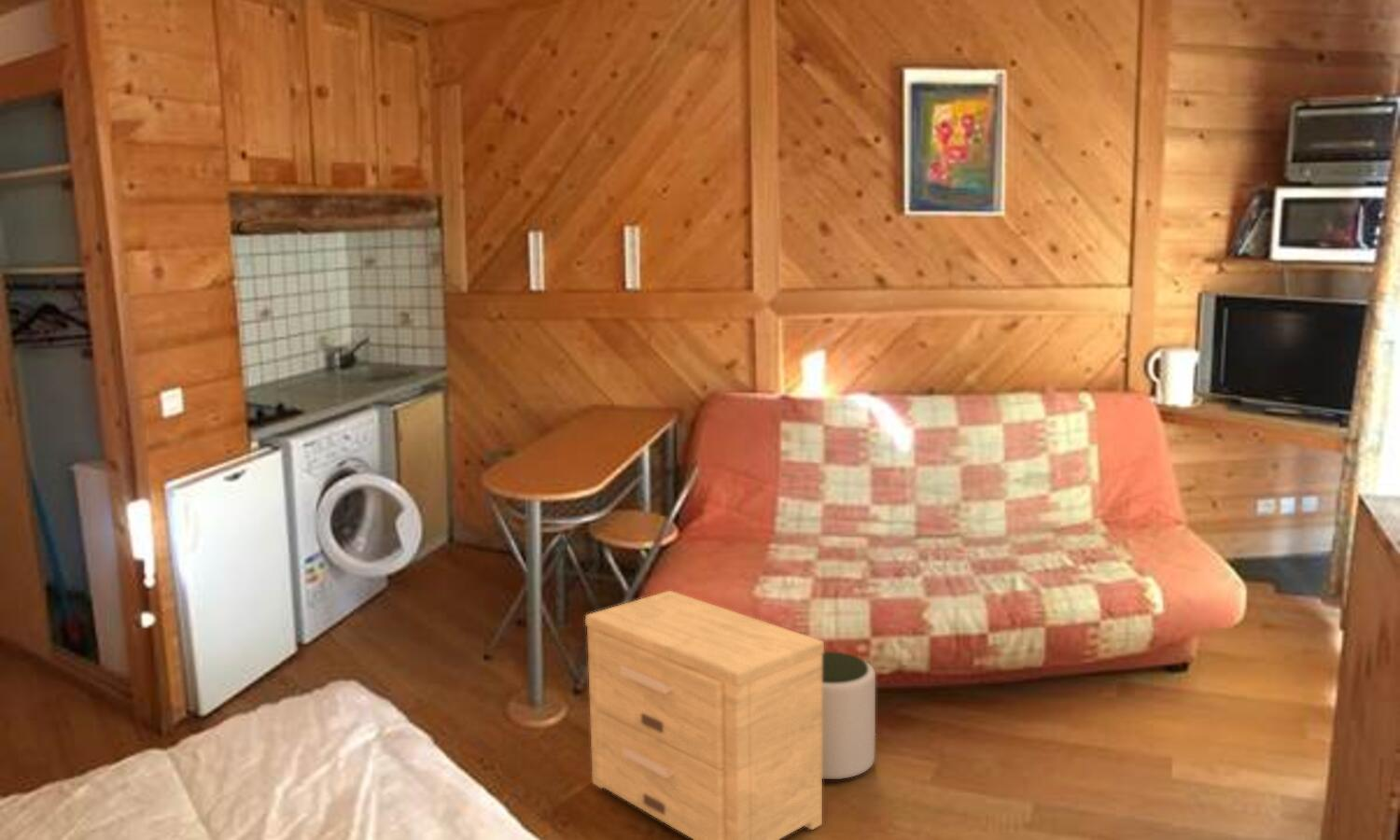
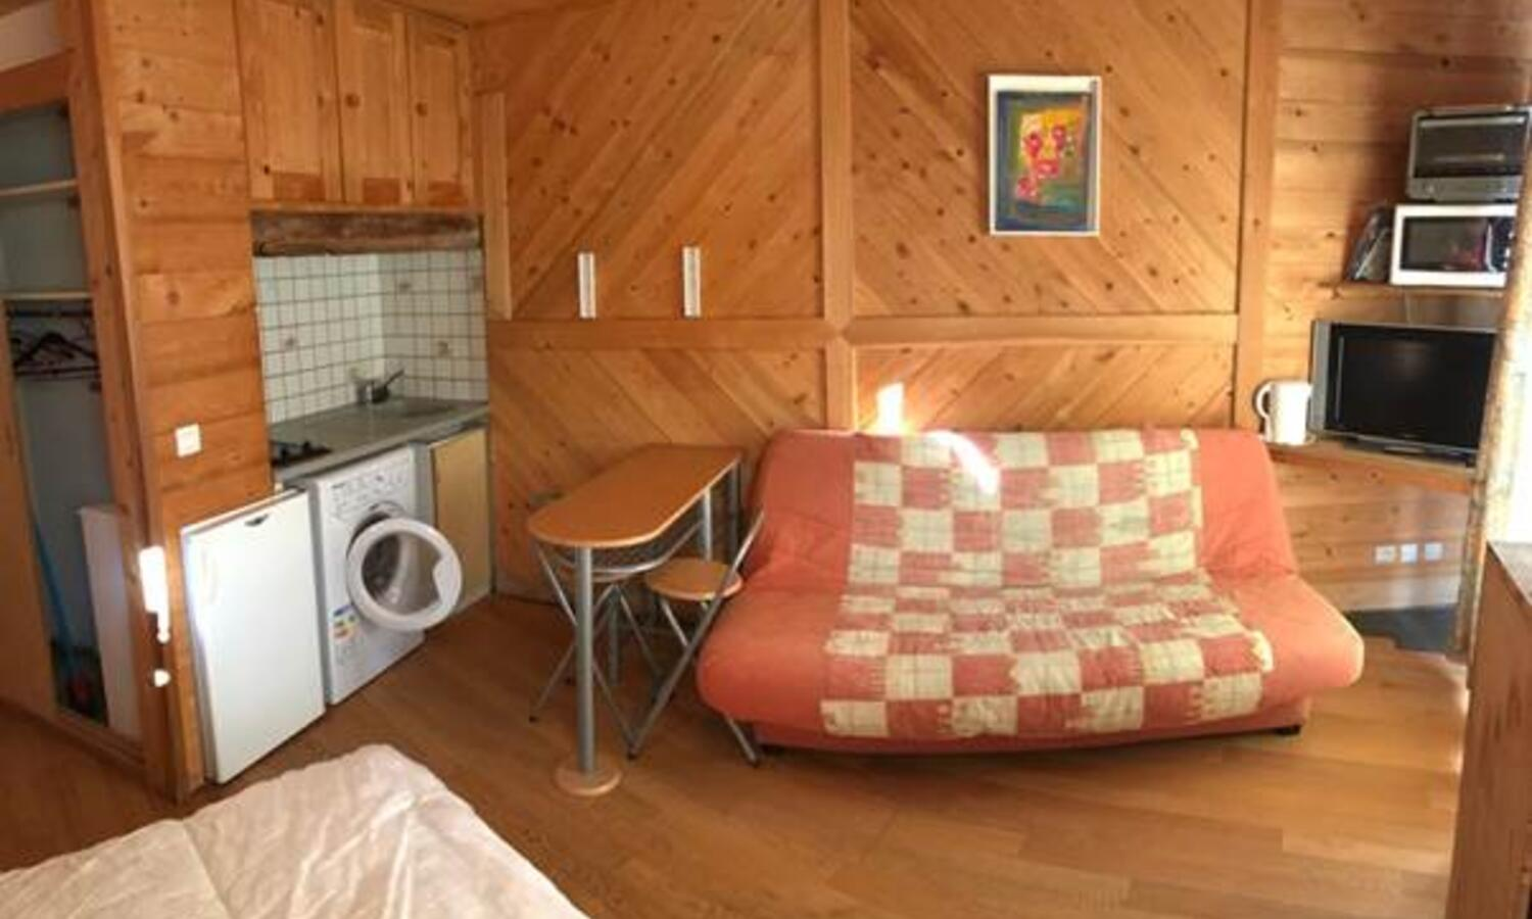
- side table (694, 719)
- plant pot (829, 713)
